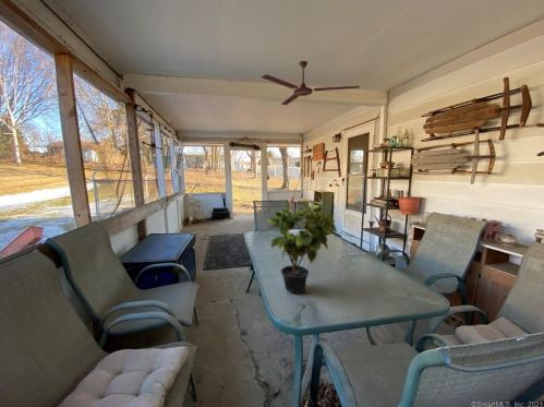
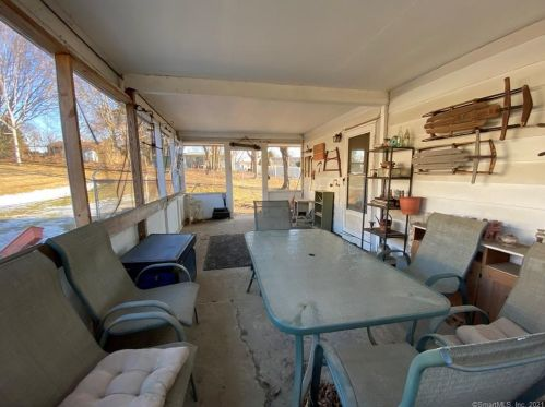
- ceiling fan (303, 79)
- potted plant (300, 246)
